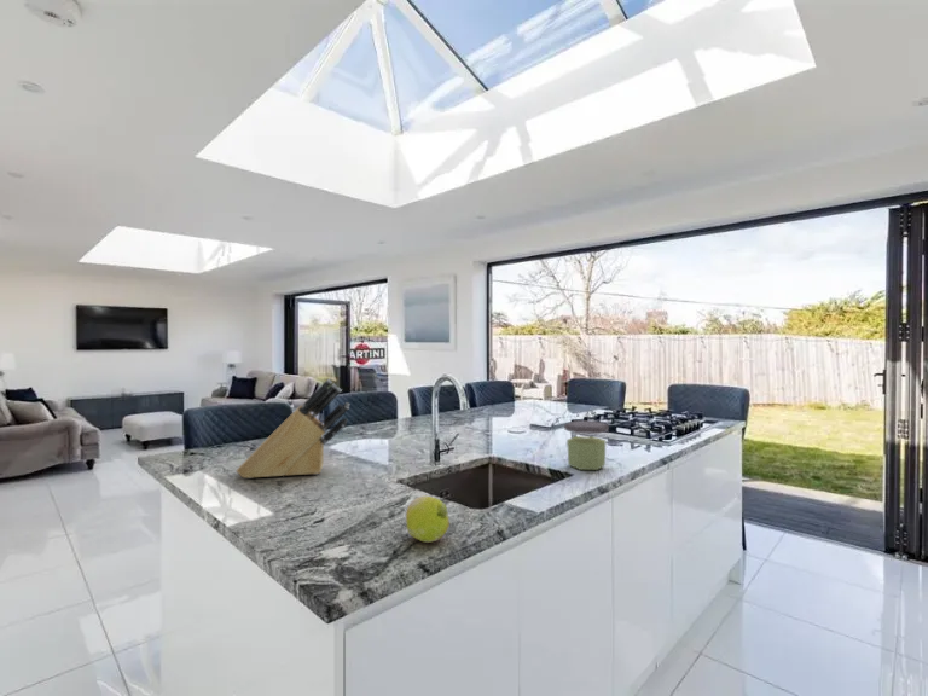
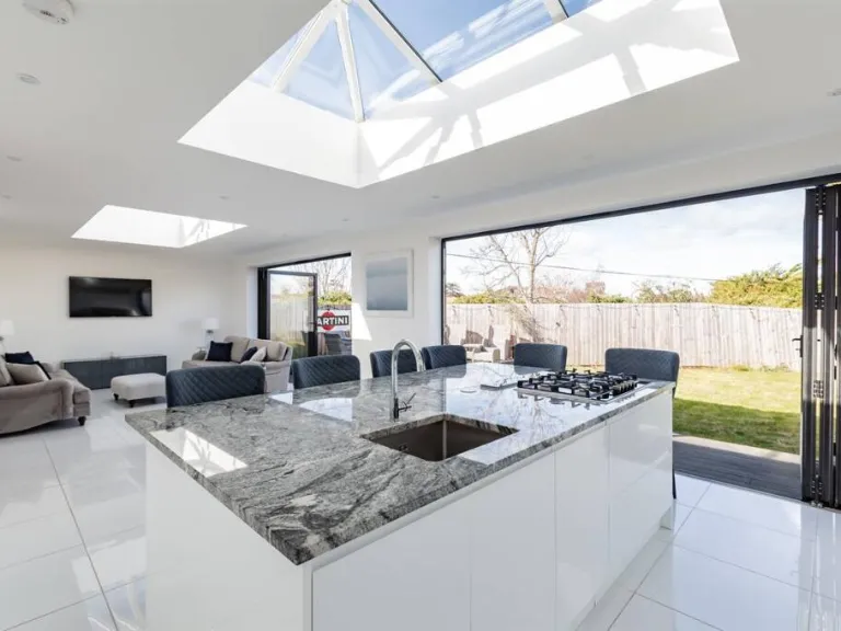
- jar (586, 445)
- fruit (428, 518)
- knife block (295, 425)
